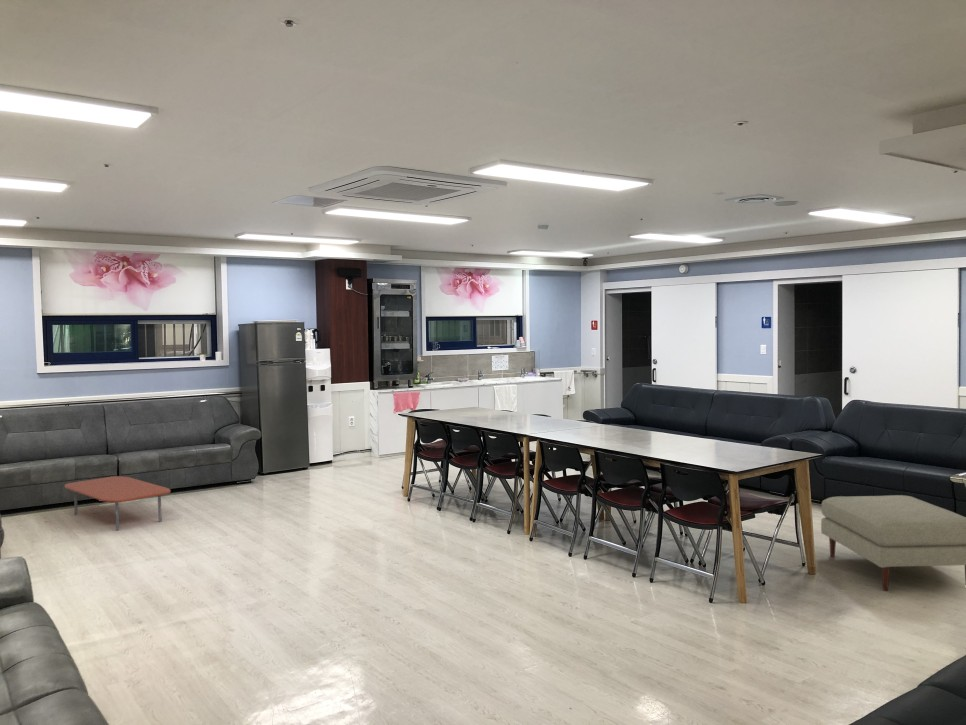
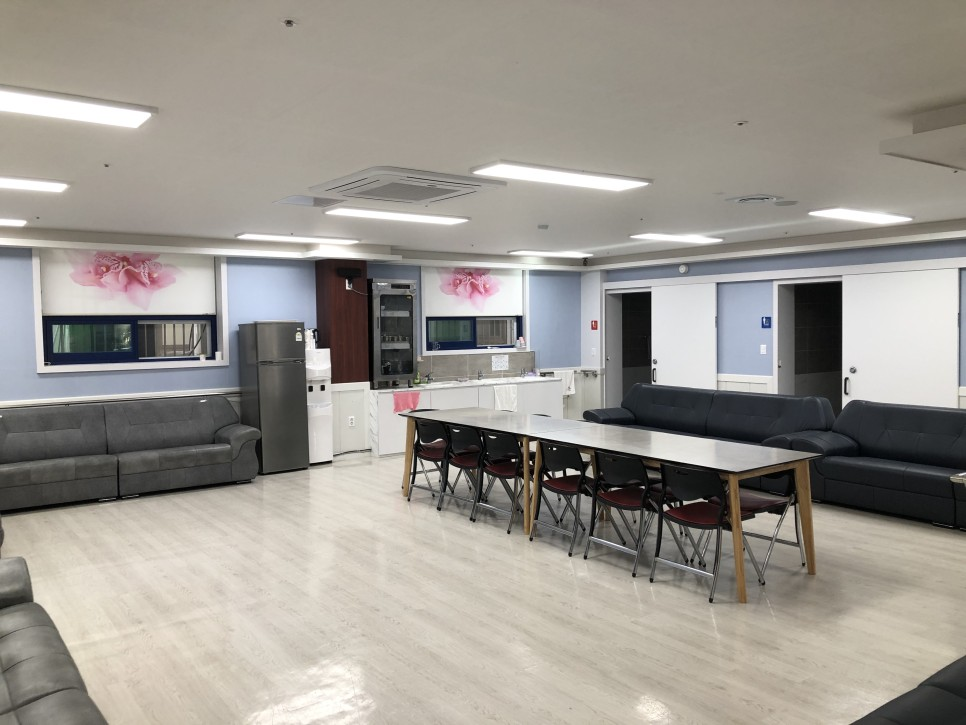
- ottoman (896, 537)
- coffee table (116, 502)
